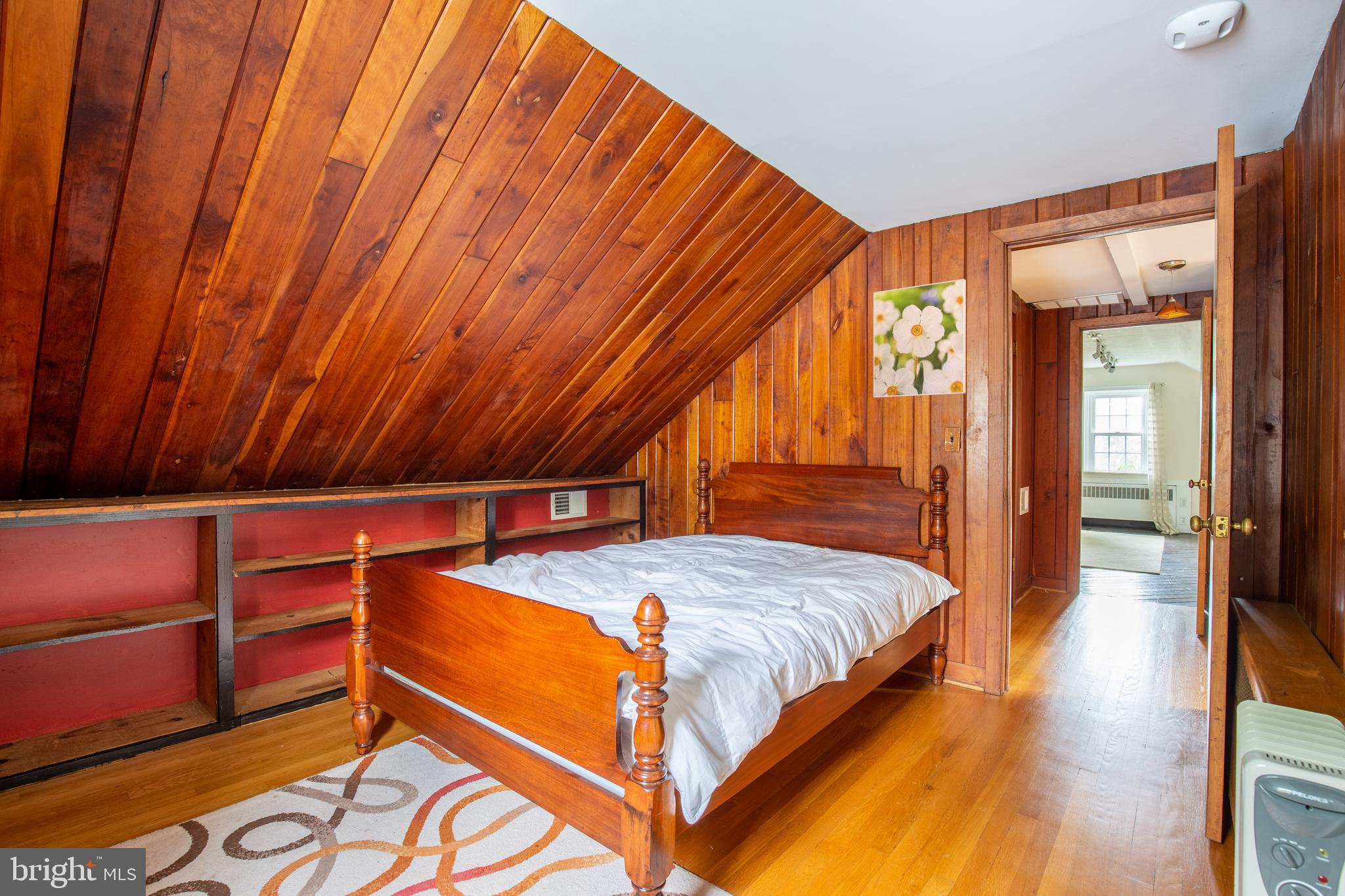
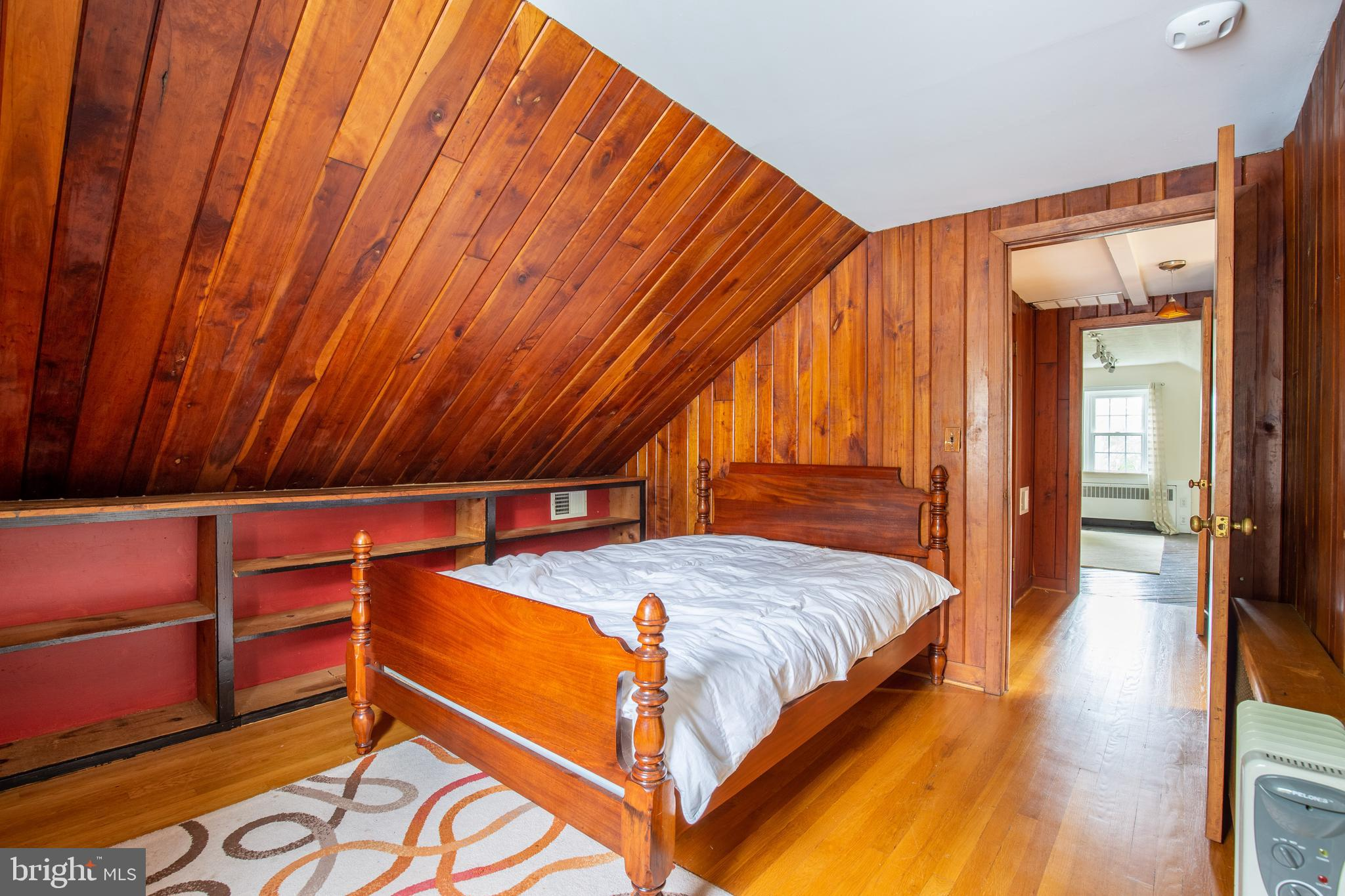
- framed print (917, 341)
